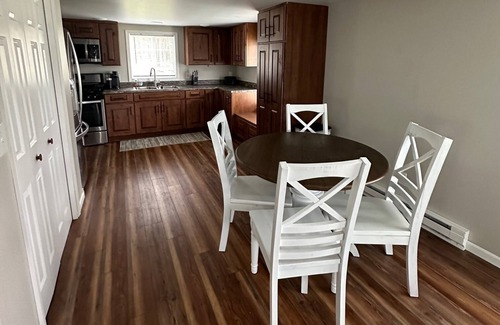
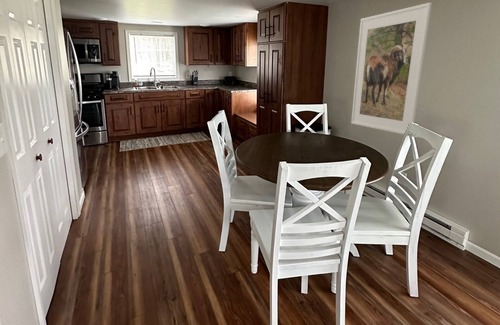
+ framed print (384, 73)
